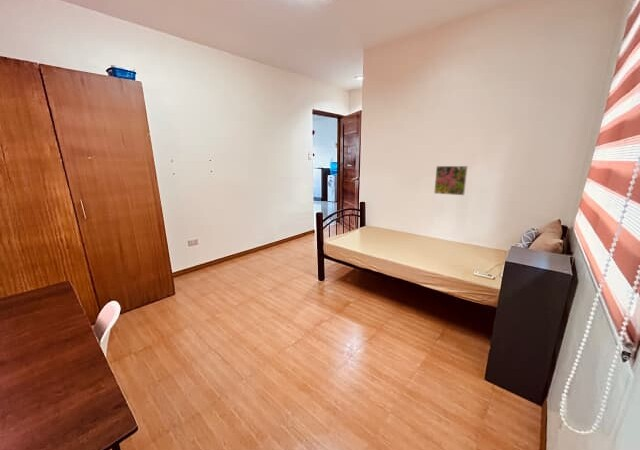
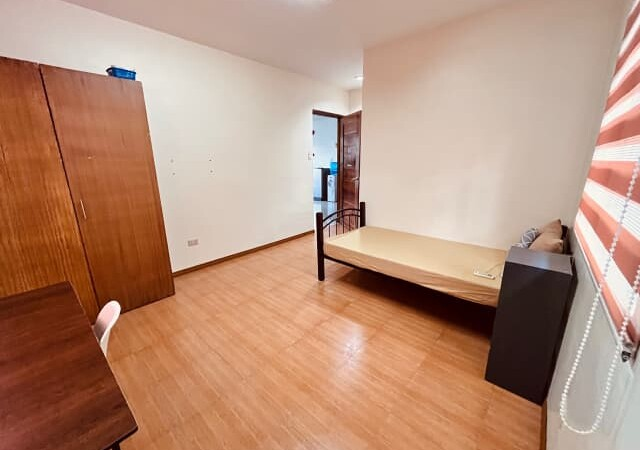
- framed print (450, 180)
